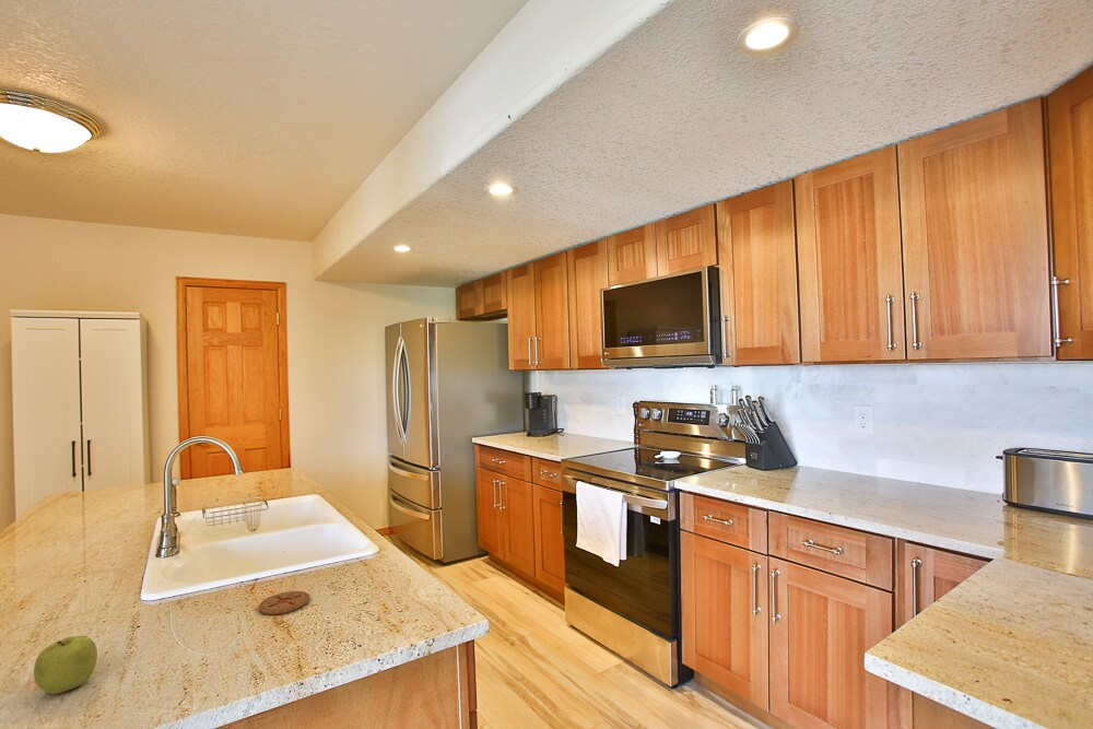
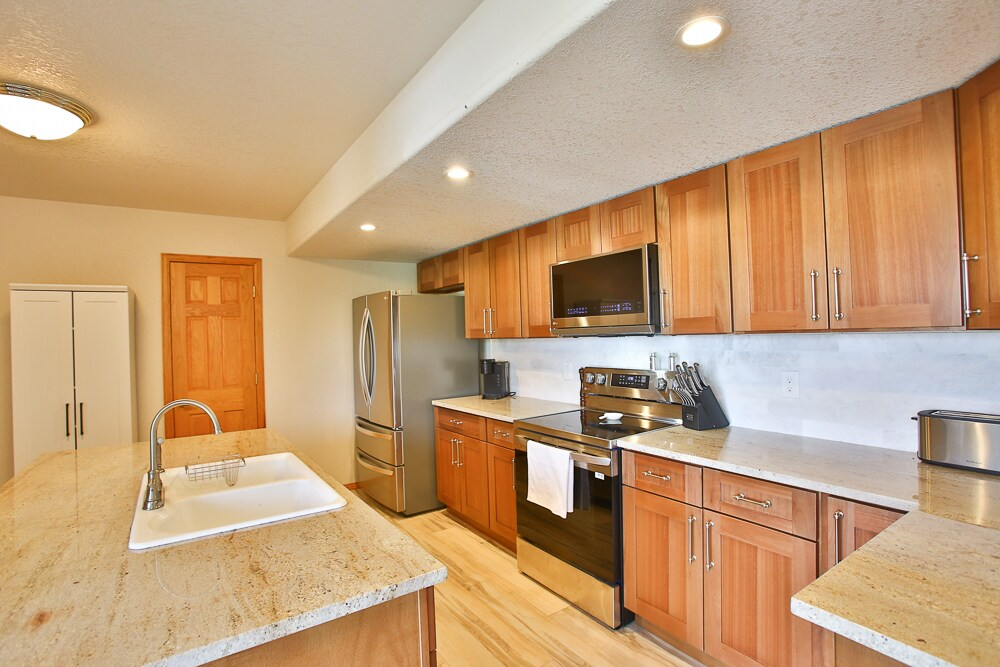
- coaster (284, 602)
- fruit (66, 661)
